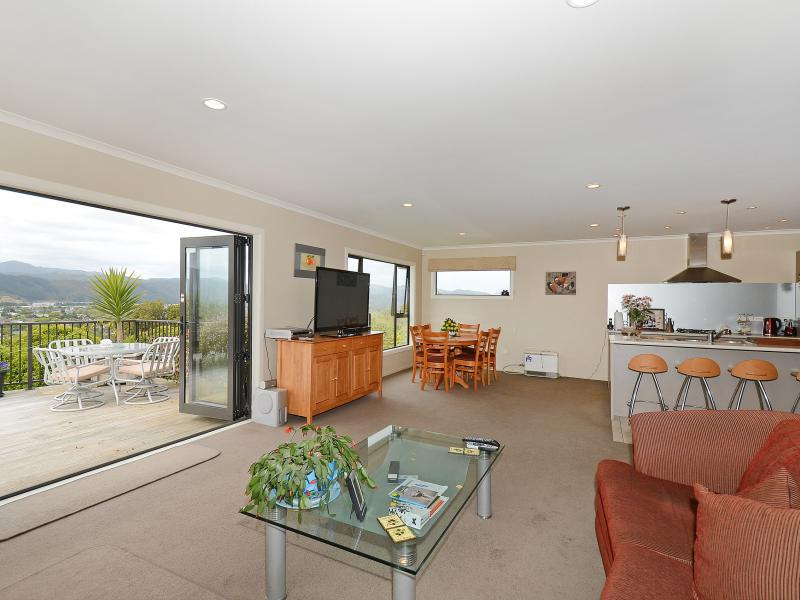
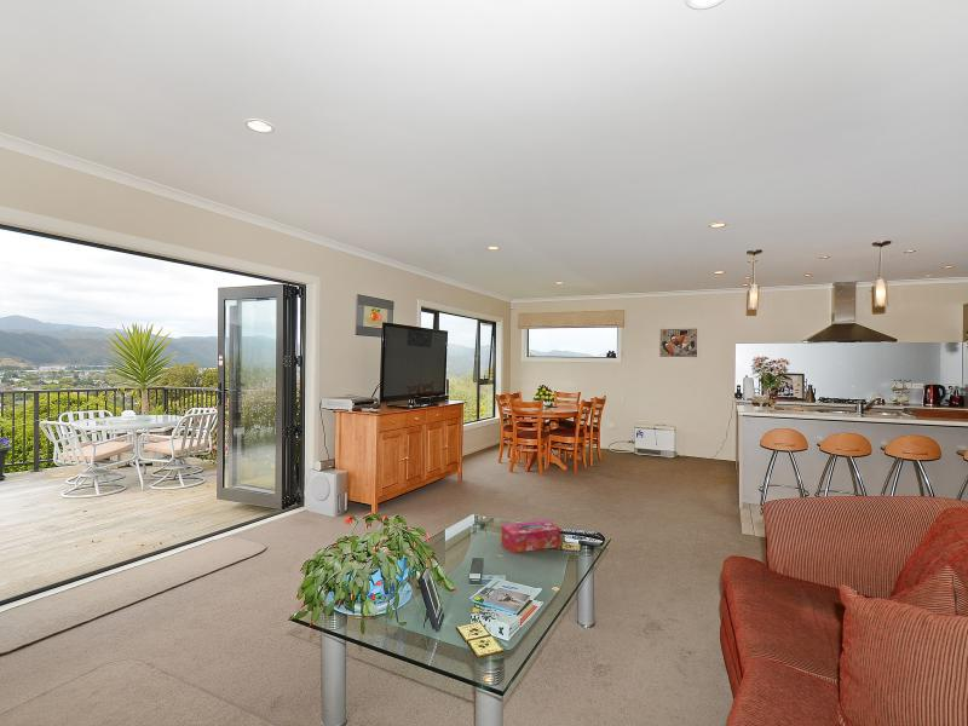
+ tissue box (530, 535)
